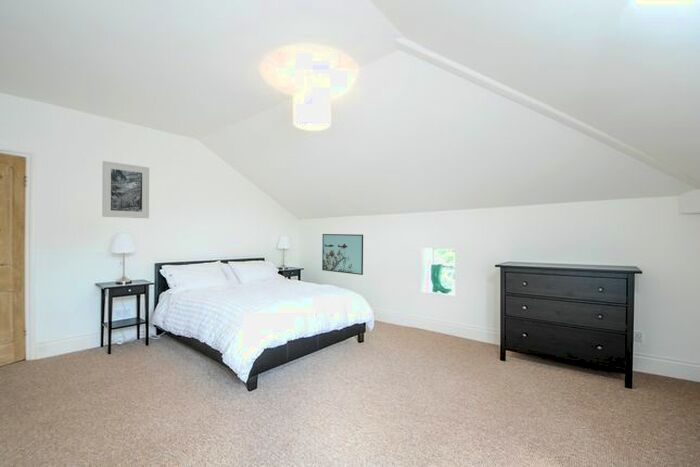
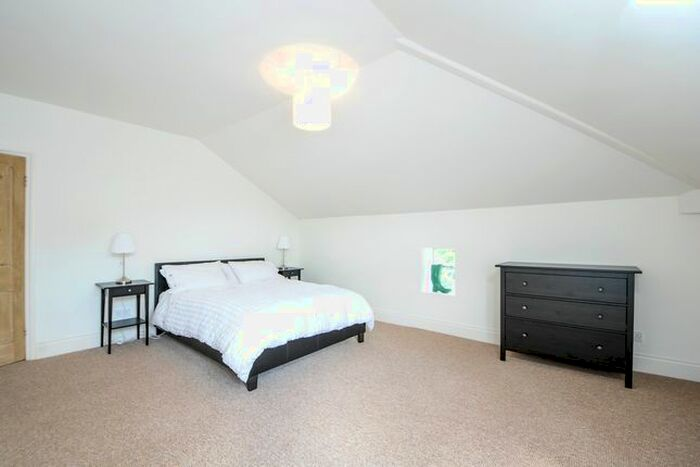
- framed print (126, 191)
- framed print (341, 253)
